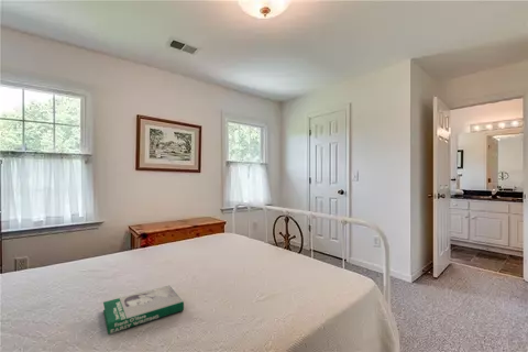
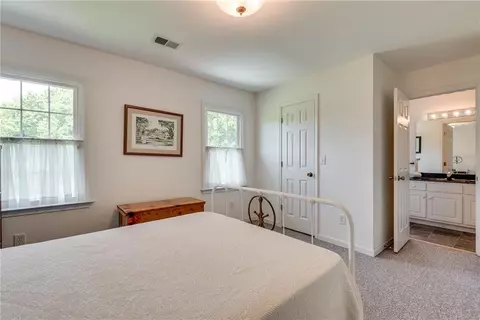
- book (143, 306)
